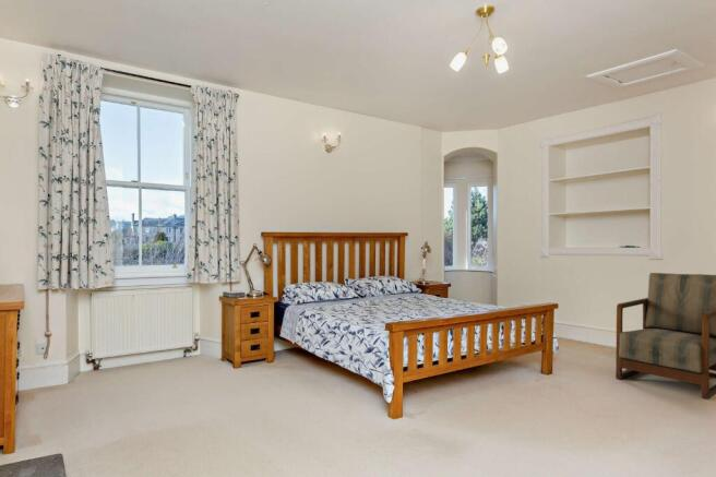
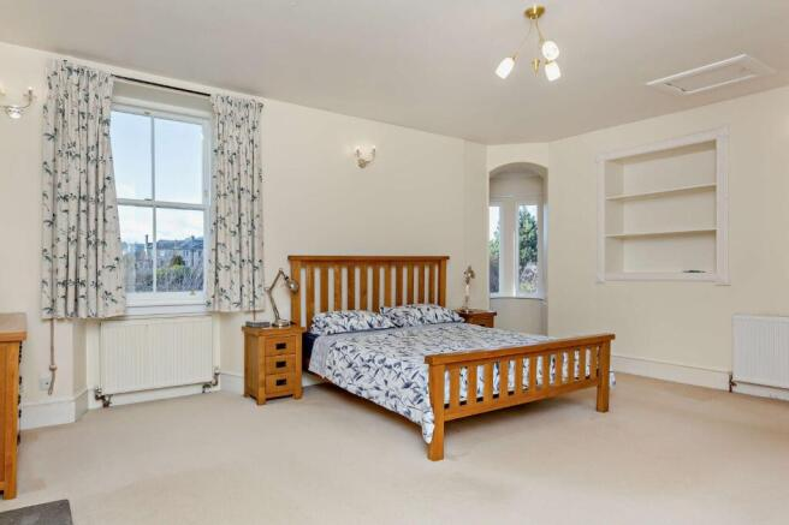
- armchair (673, 327)
